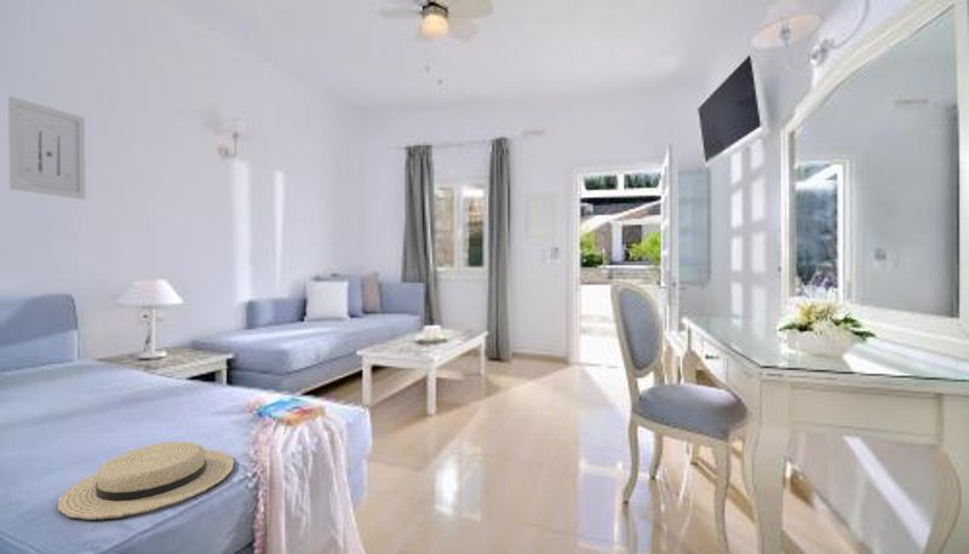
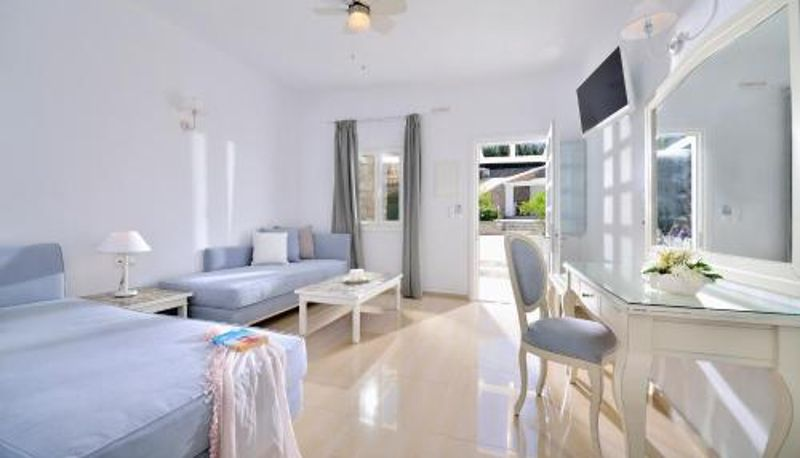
- wall art (48, 150)
- sunhat (154, 468)
